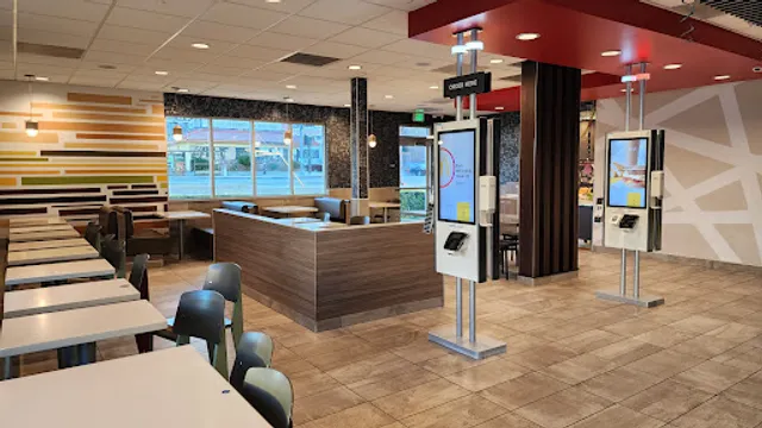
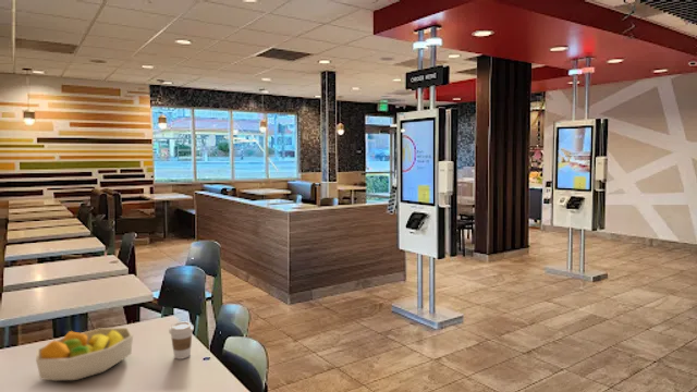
+ fruit bowl (86, 348)
+ coffee cup (181, 340)
